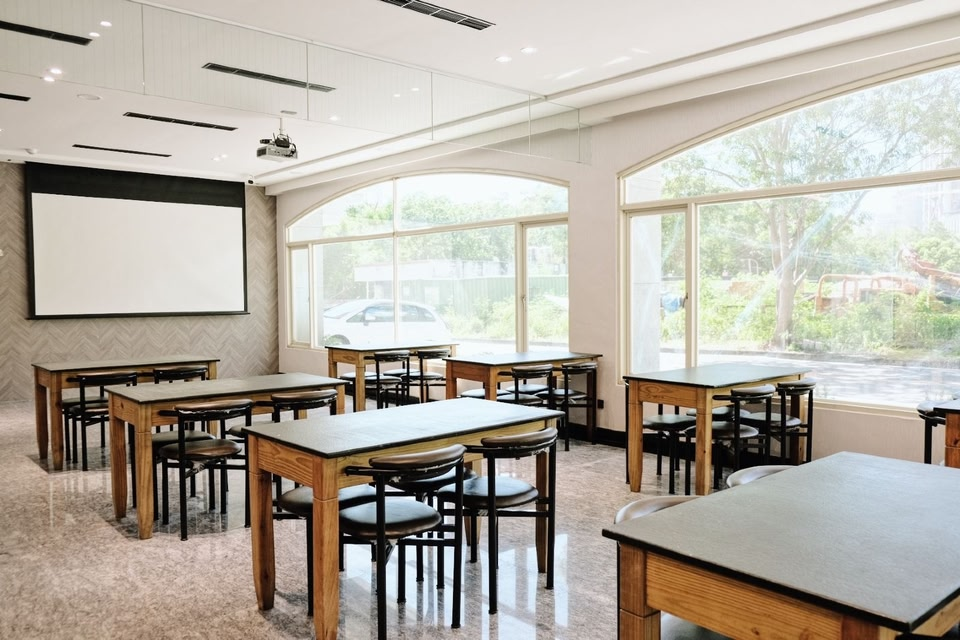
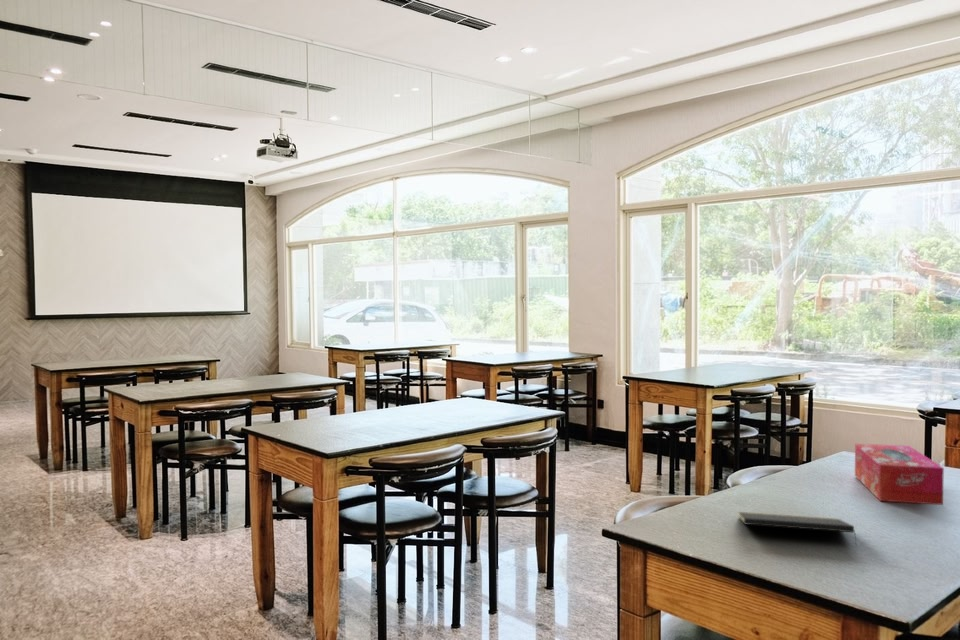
+ tissue box (895, 471)
+ notepad (792, 521)
